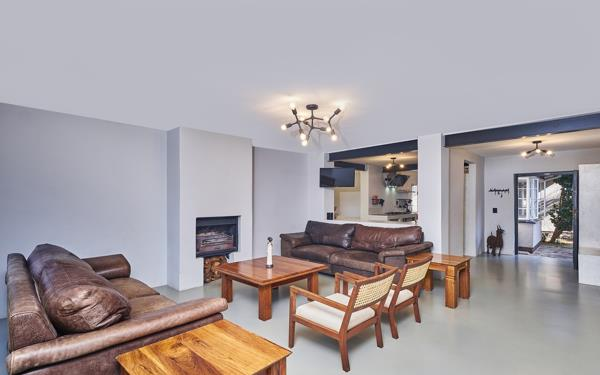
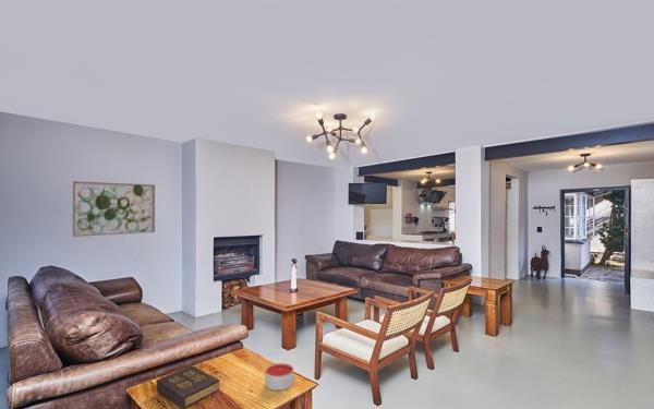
+ hardback book (187, 385)
+ wall art (117, 208)
+ candle (279, 375)
